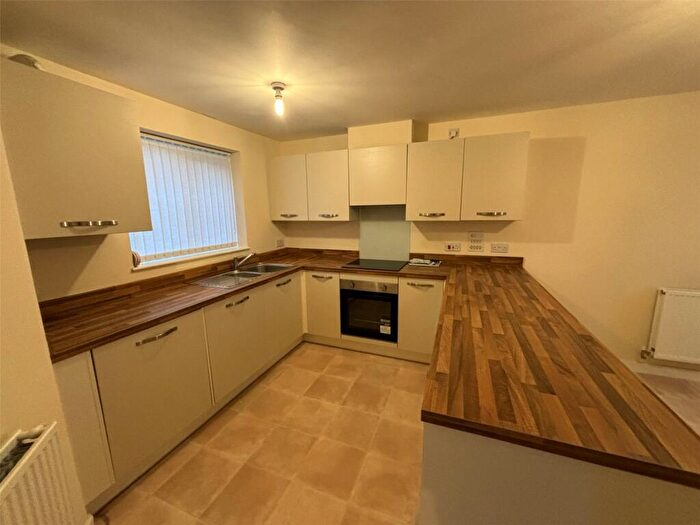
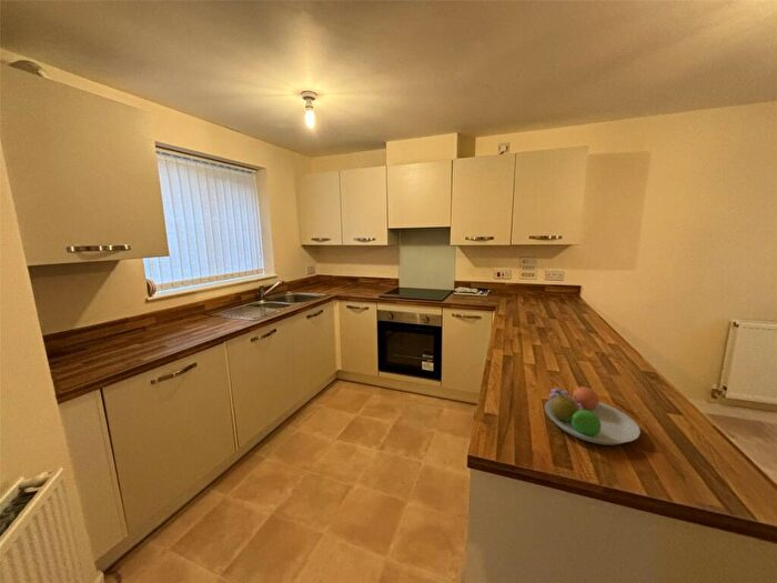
+ fruit bowl (587, 410)
